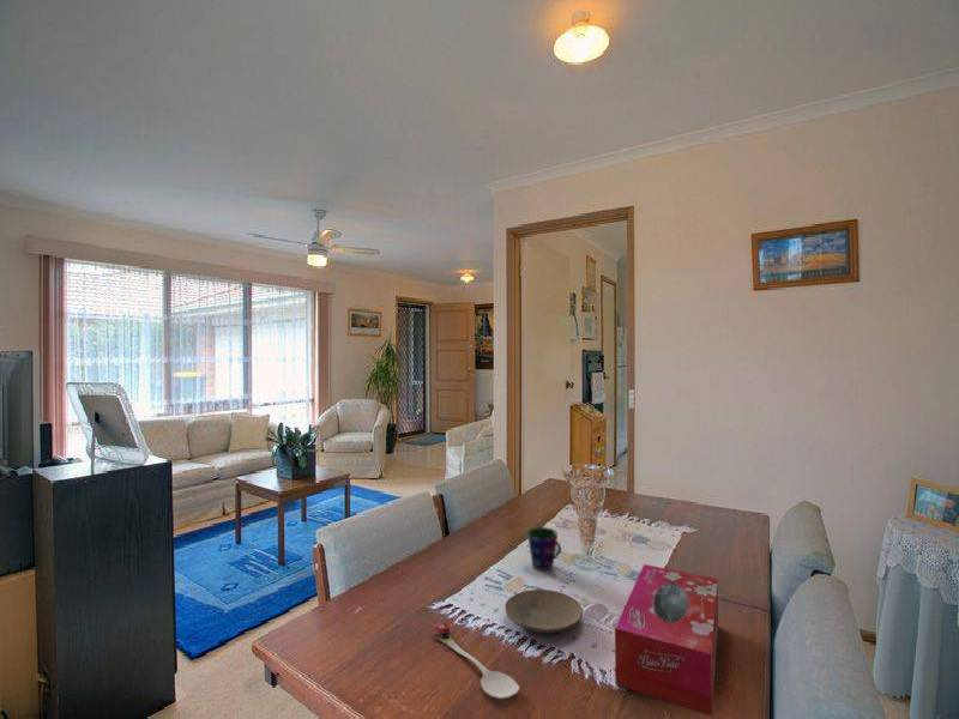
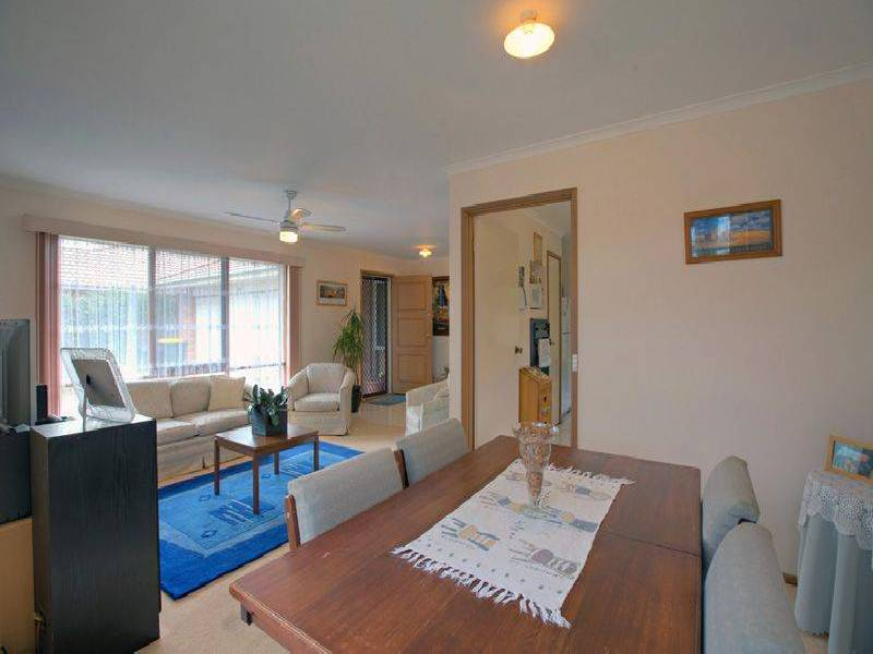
- tissue box (671, 626)
- cup (545, 550)
- plate (543, 614)
- spoon (471, 657)
